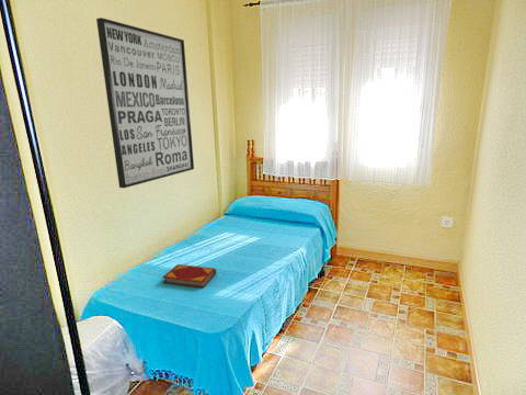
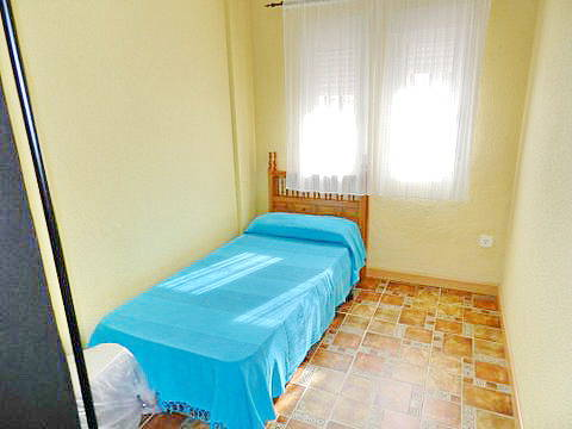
- wall art (153, 108)
- hardback book (190, 274)
